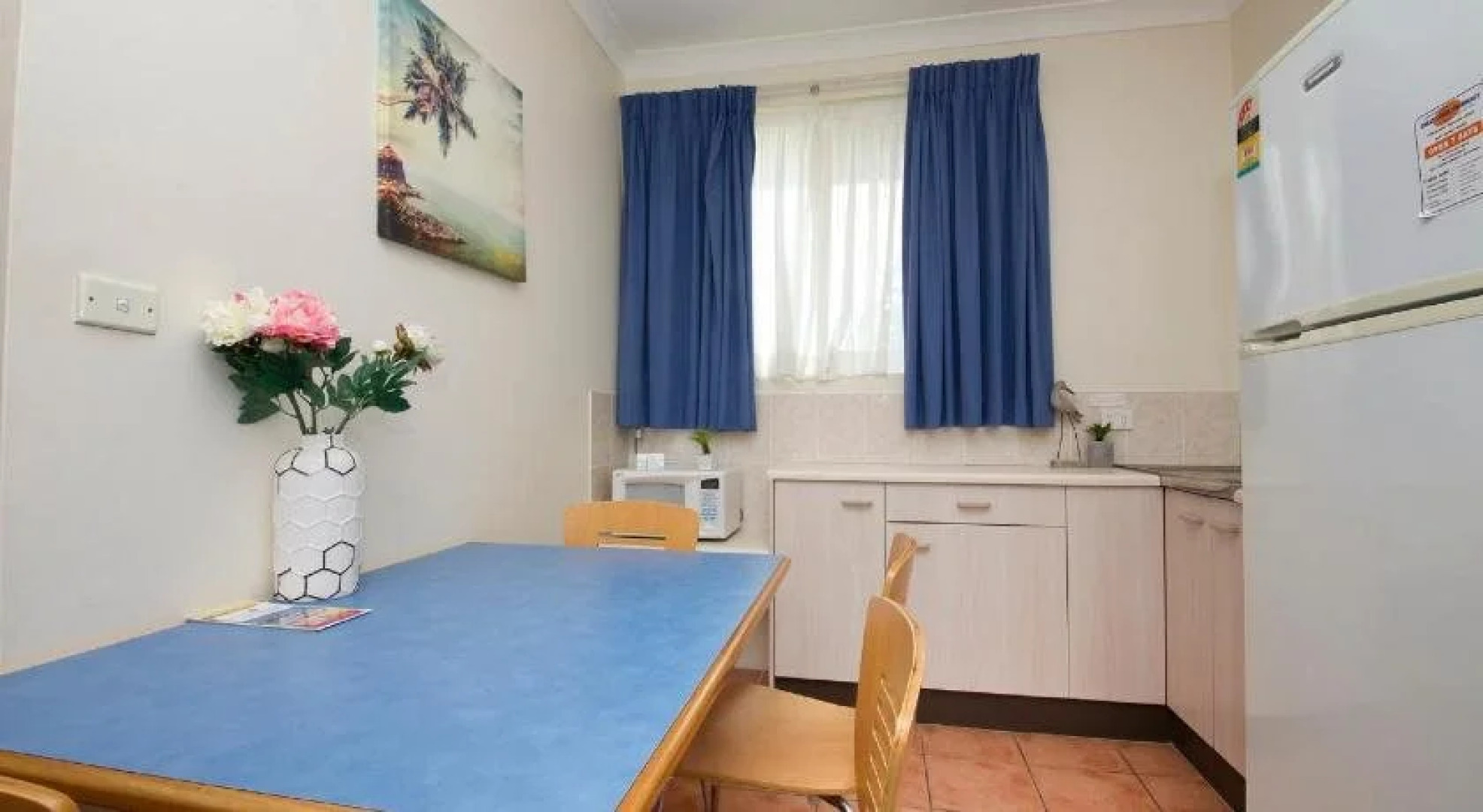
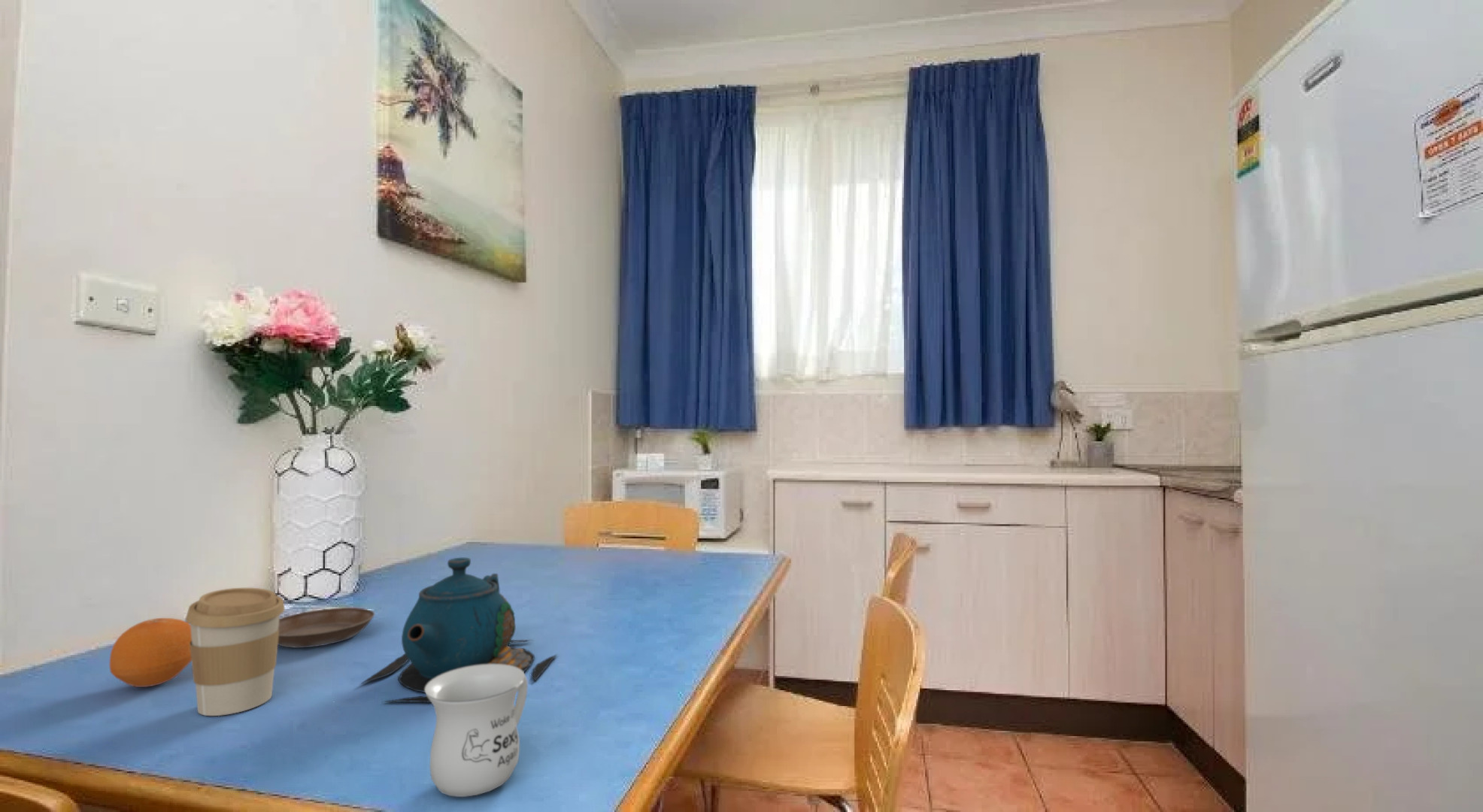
+ teapot (467, 612)
+ mug (487, 723)
+ fruit (155, 652)
+ saucer (320, 628)
+ coffee cup (236, 647)
